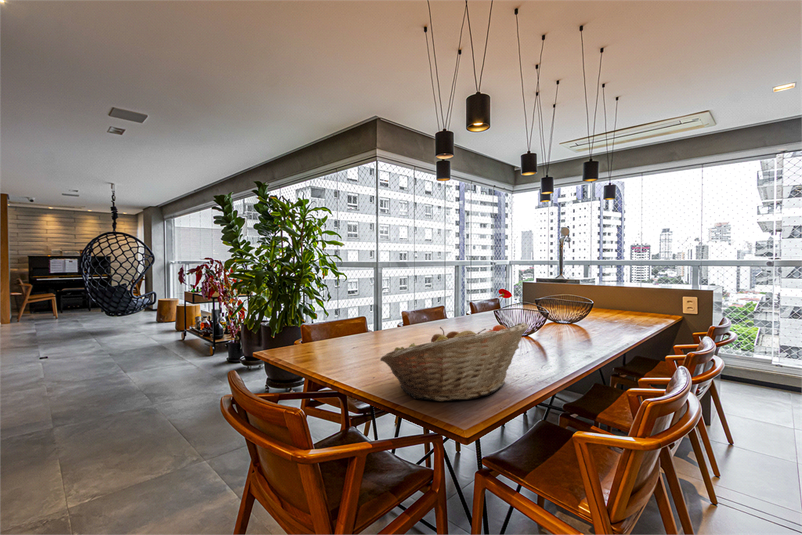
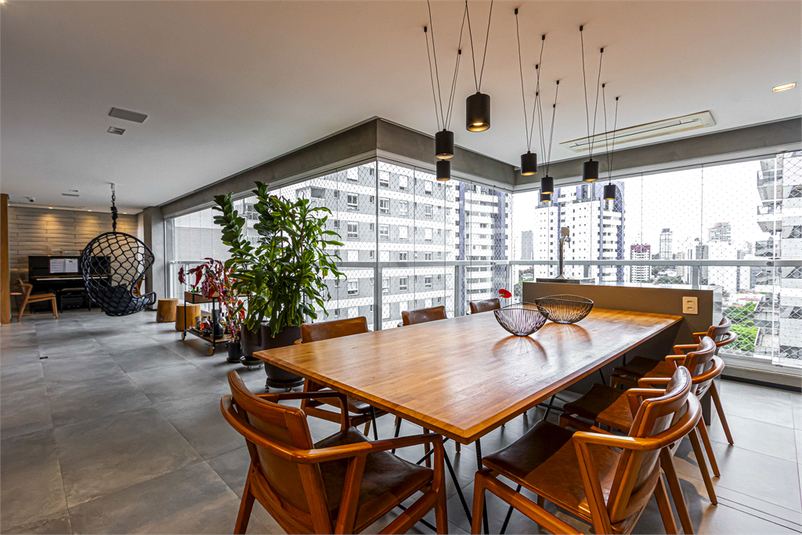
- fruit basket (457, 353)
